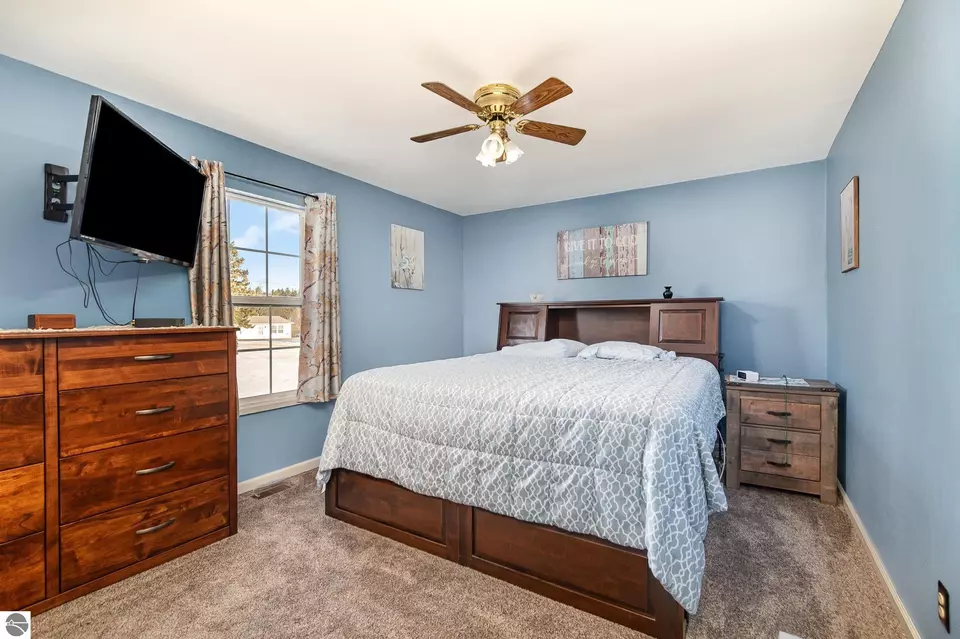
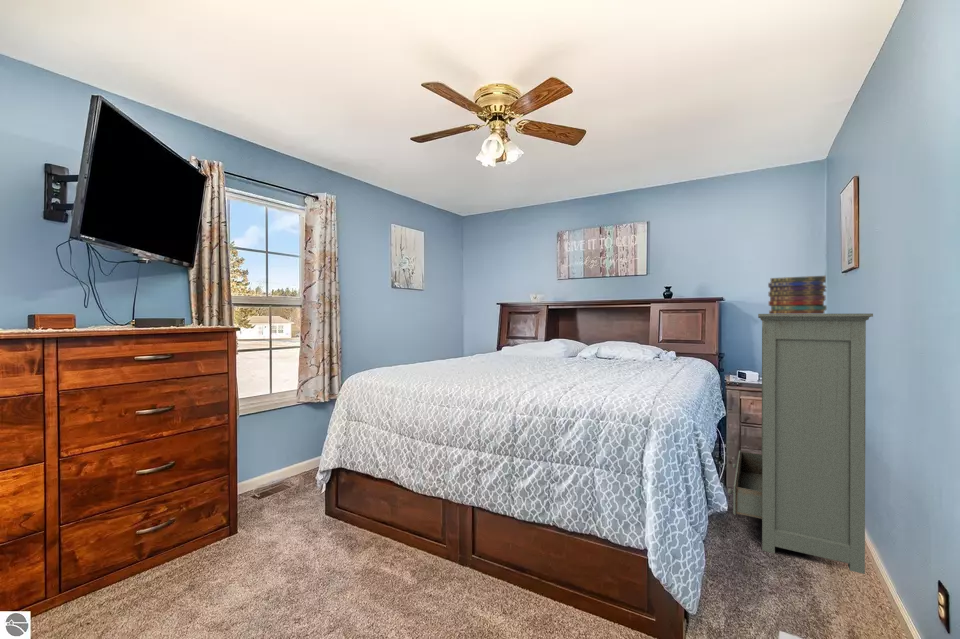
+ bookshelf (788, 418)
+ book stack (797, 296)
